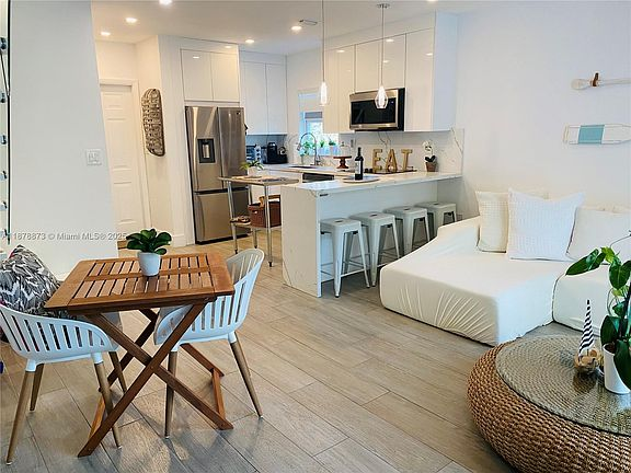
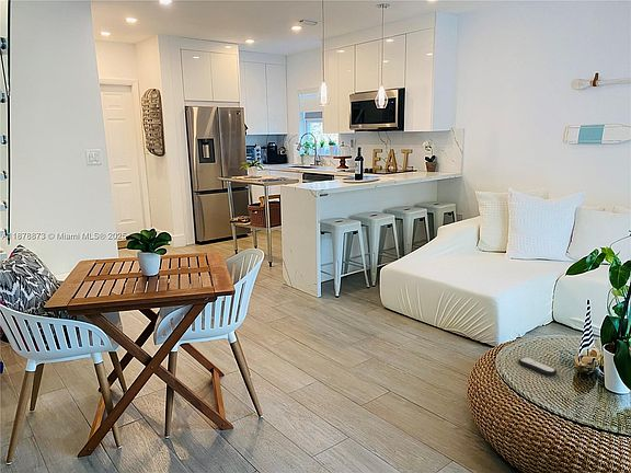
+ remote control (537, 366)
